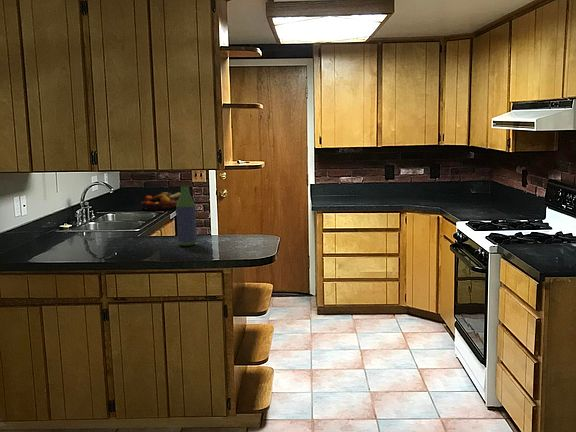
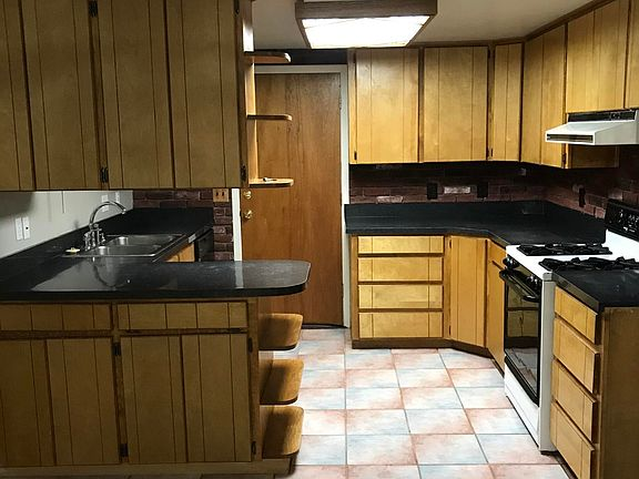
- bottle (186, 215)
- fruit bowl (160, 200)
